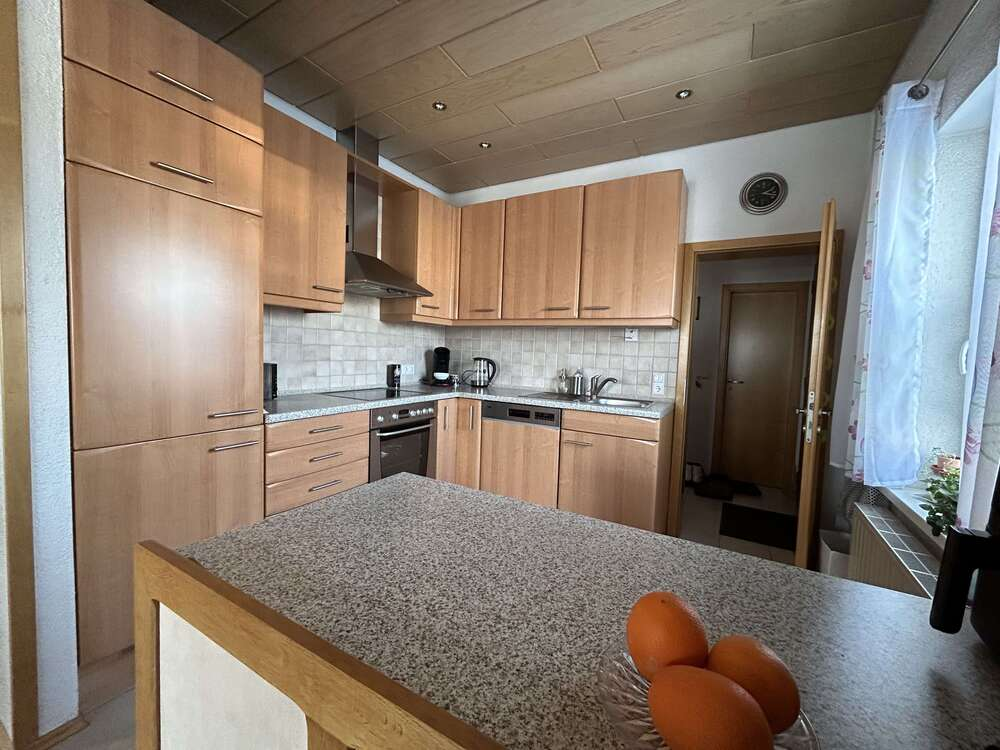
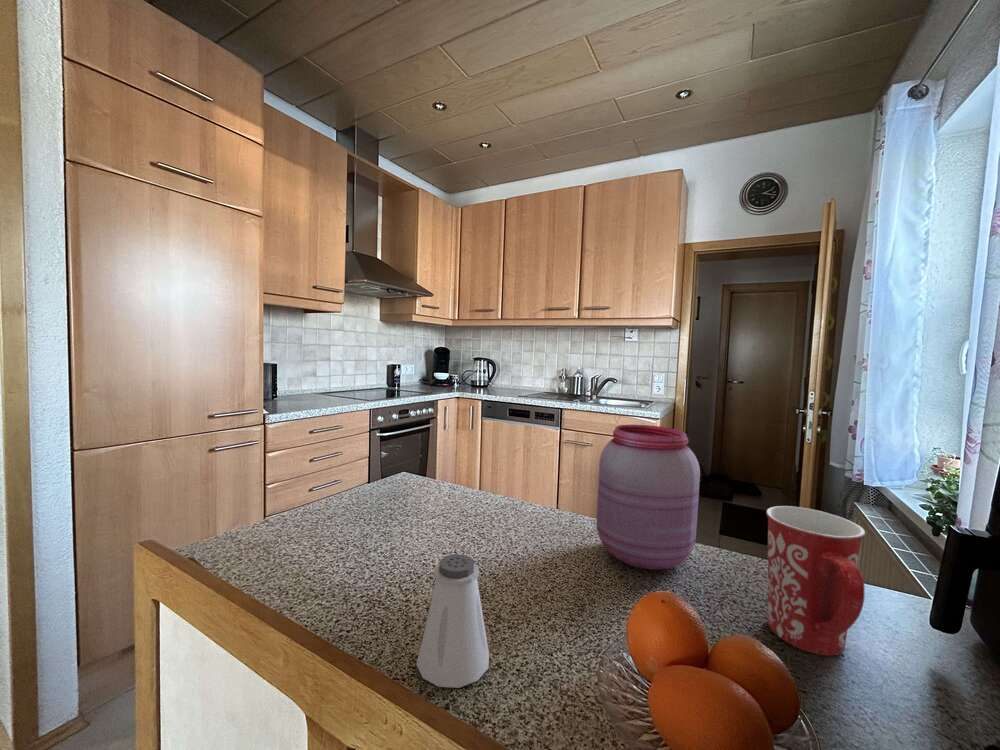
+ saltshaker (455, 611)
+ mug (816, 585)
+ jar (646, 493)
